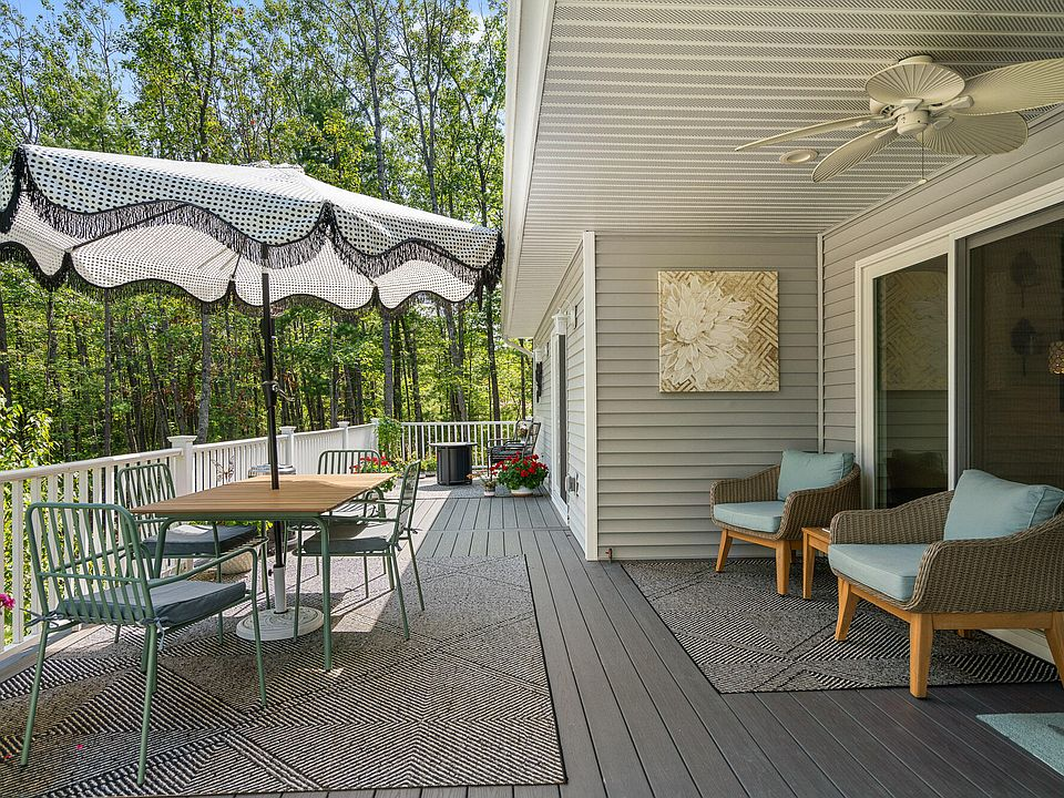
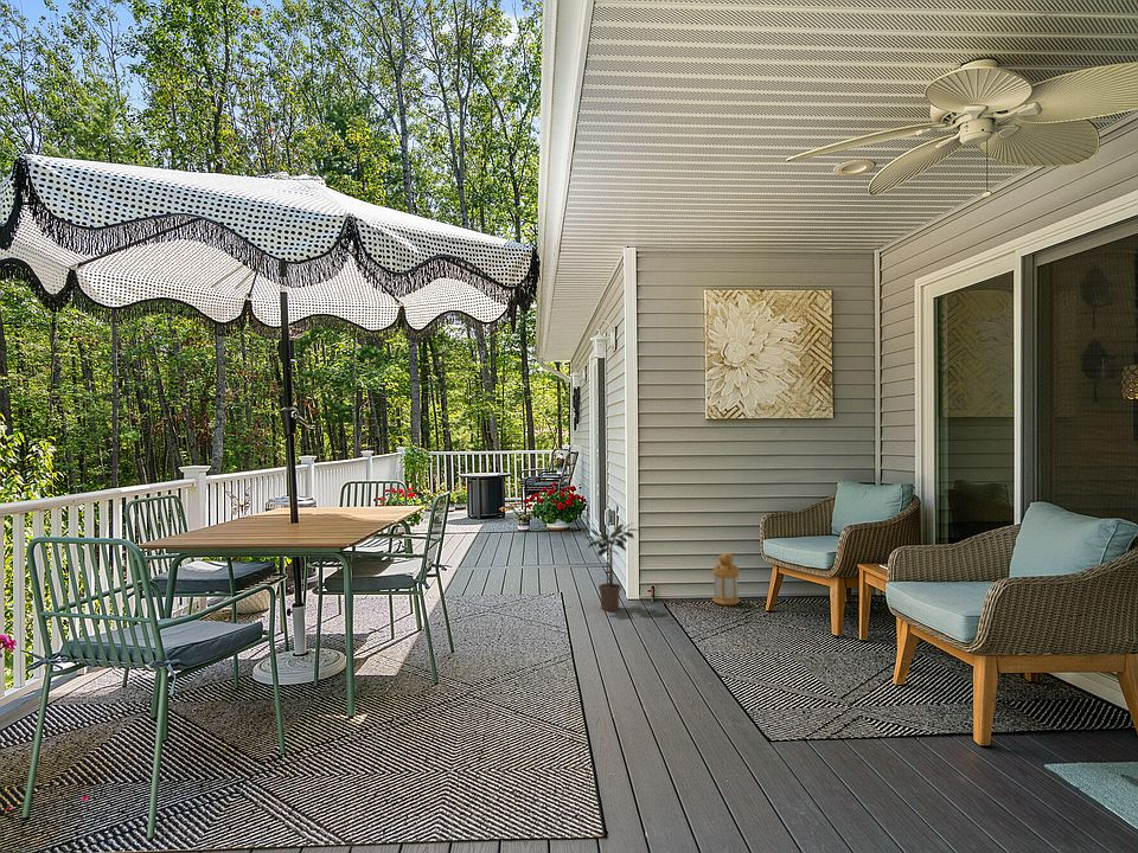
+ potted plant (610, 564)
+ lantern (725, 578)
